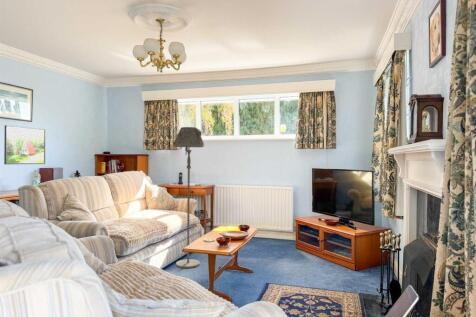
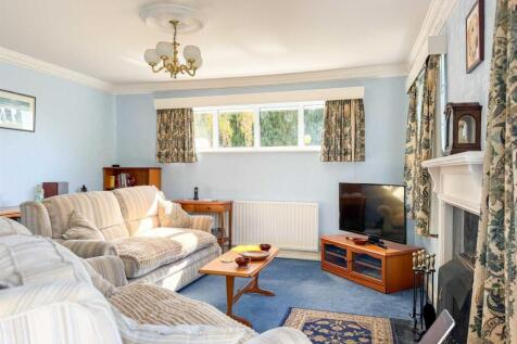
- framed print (26, 145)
- floor lamp (188, 195)
